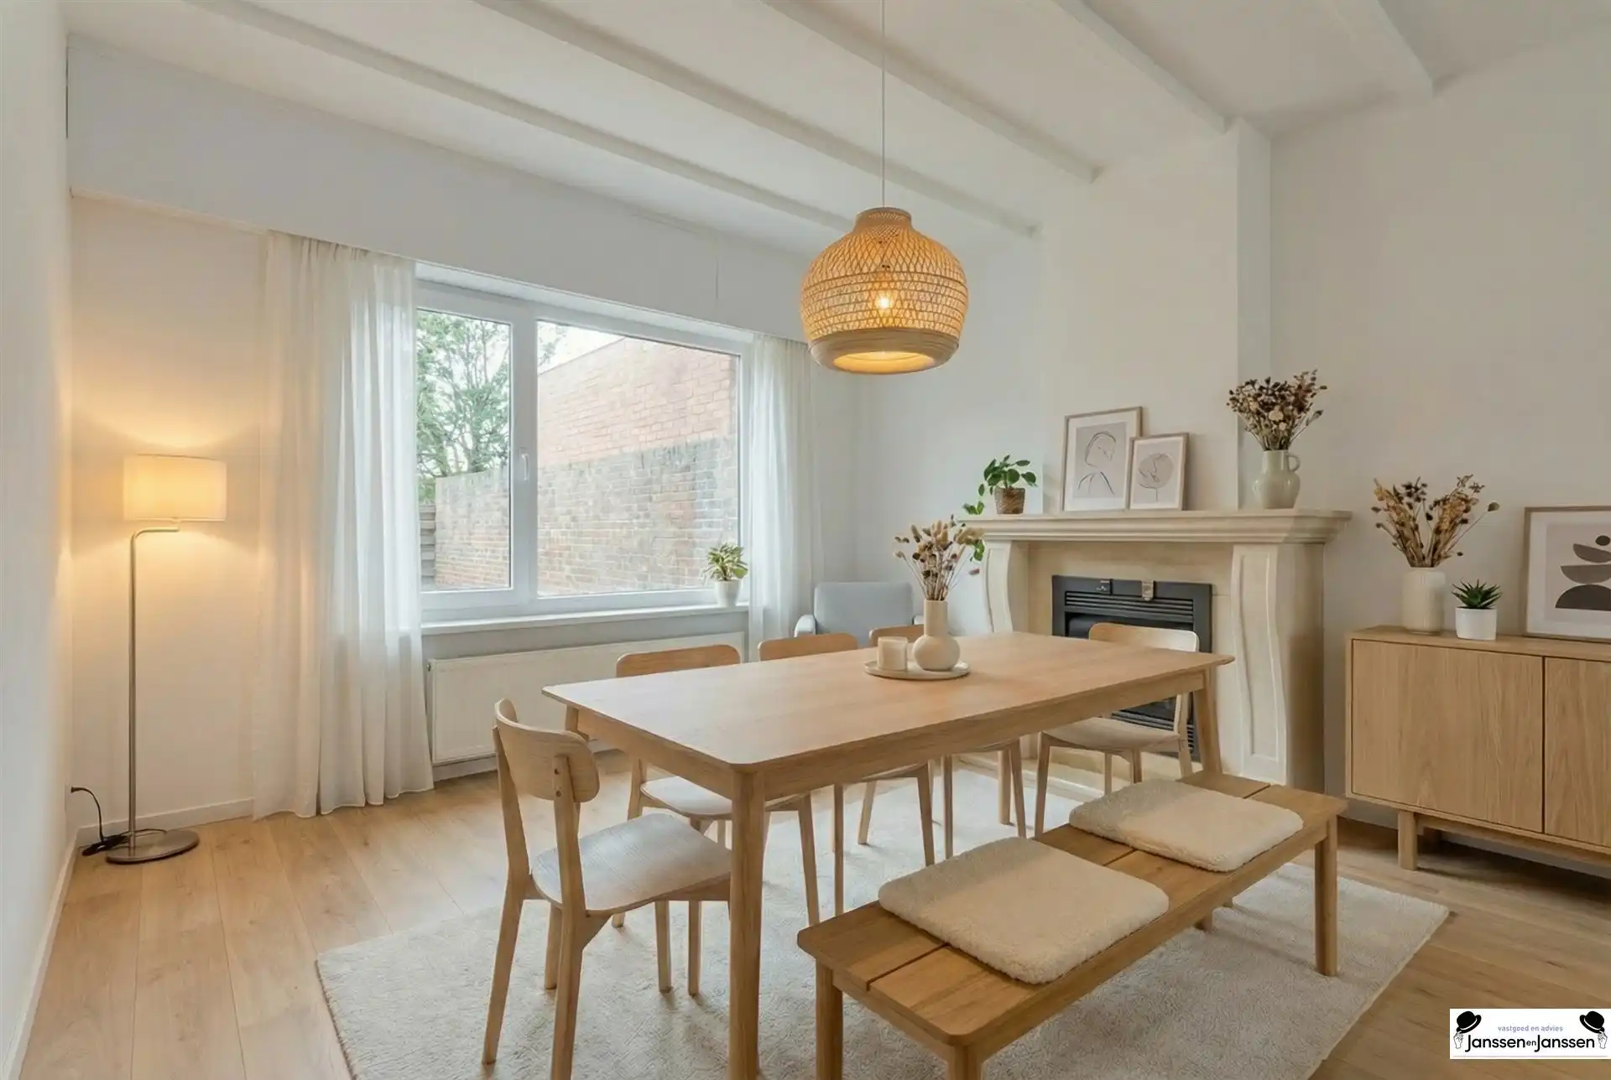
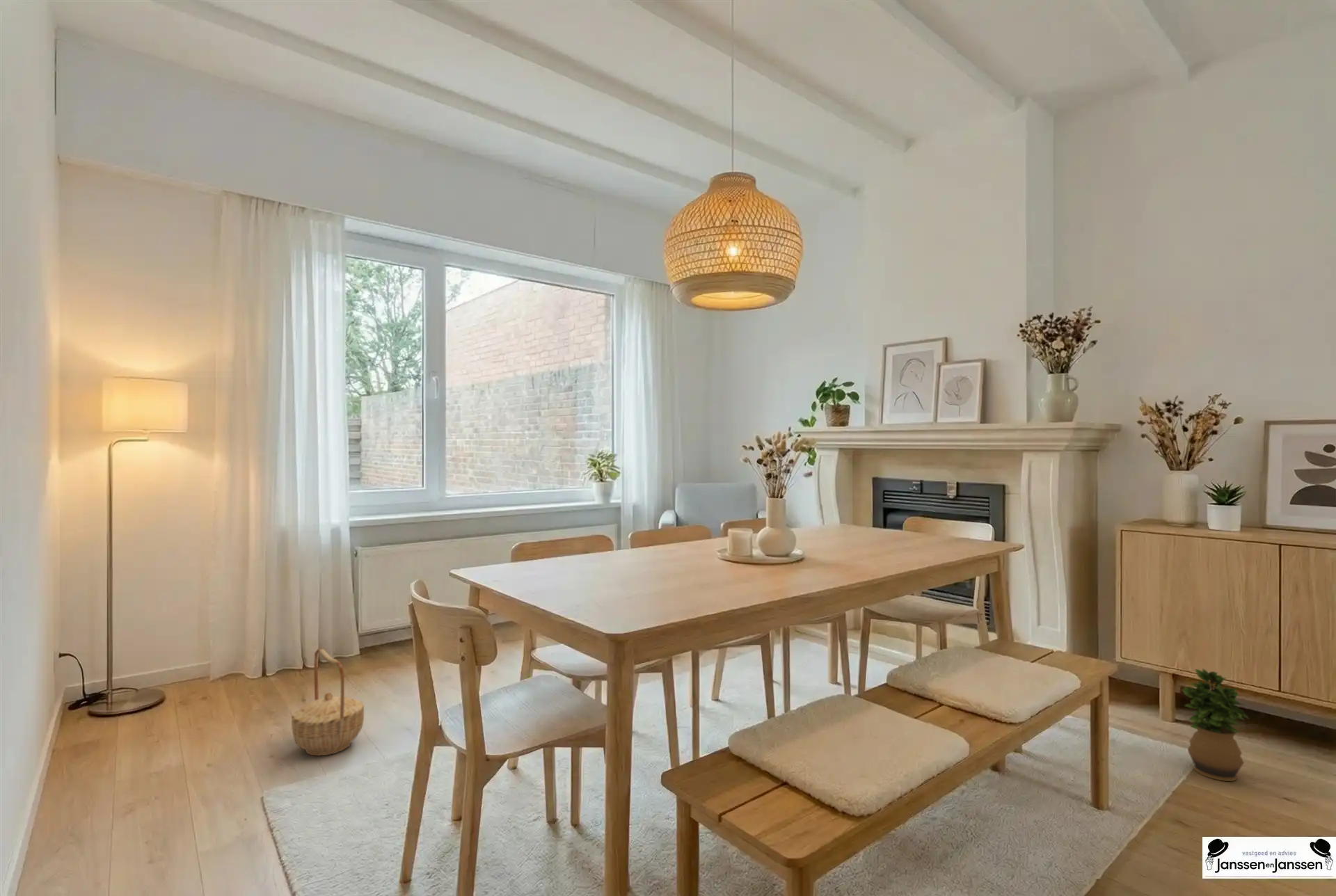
+ basket (328, 700)
+ potted plant (1213, 723)
